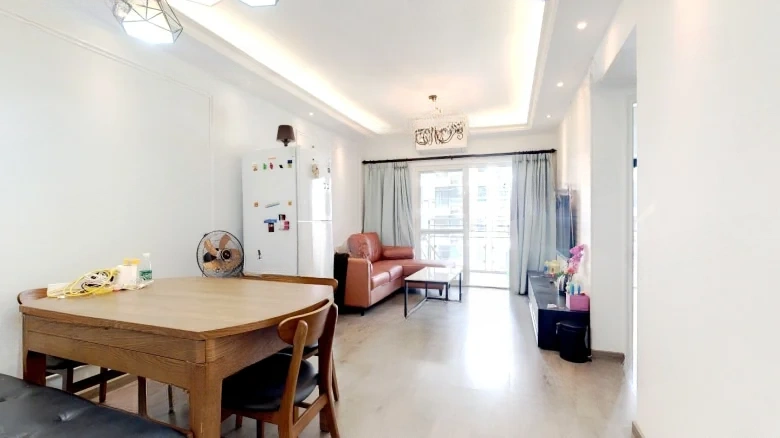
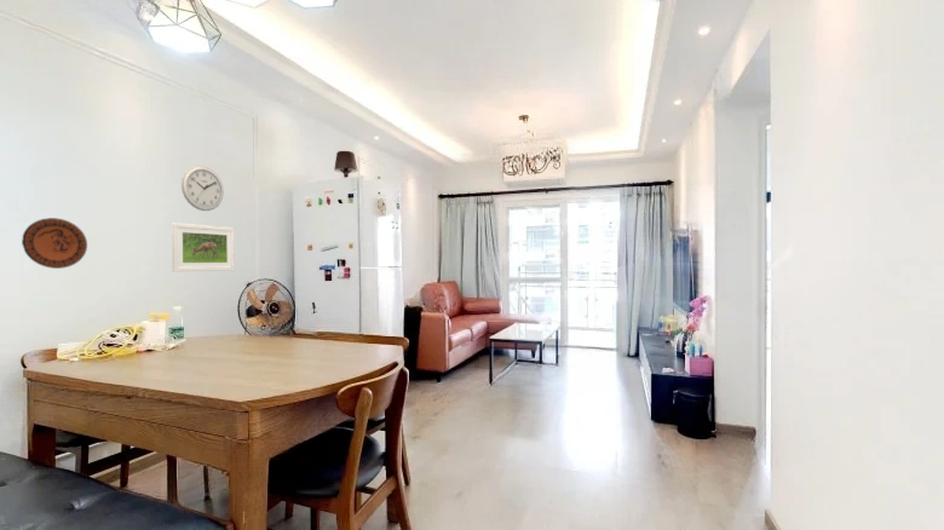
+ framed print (205, 248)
+ wall clock (203, 188)
+ decorative plate (56, 243)
